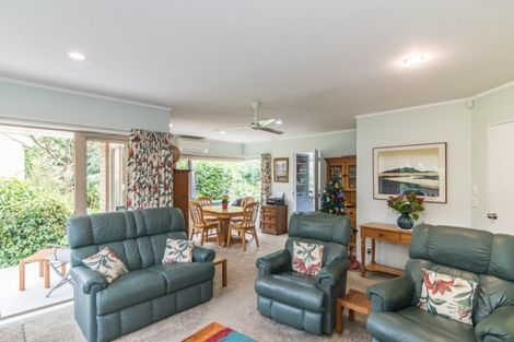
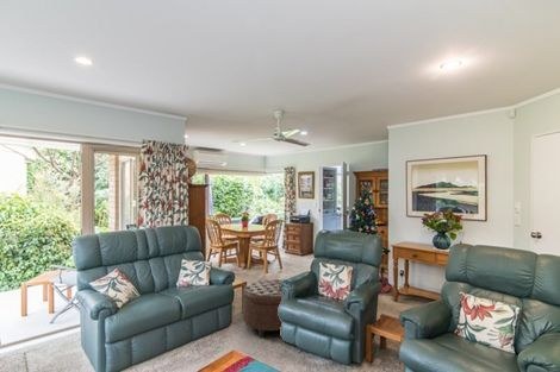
+ ottoman (270, 305)
